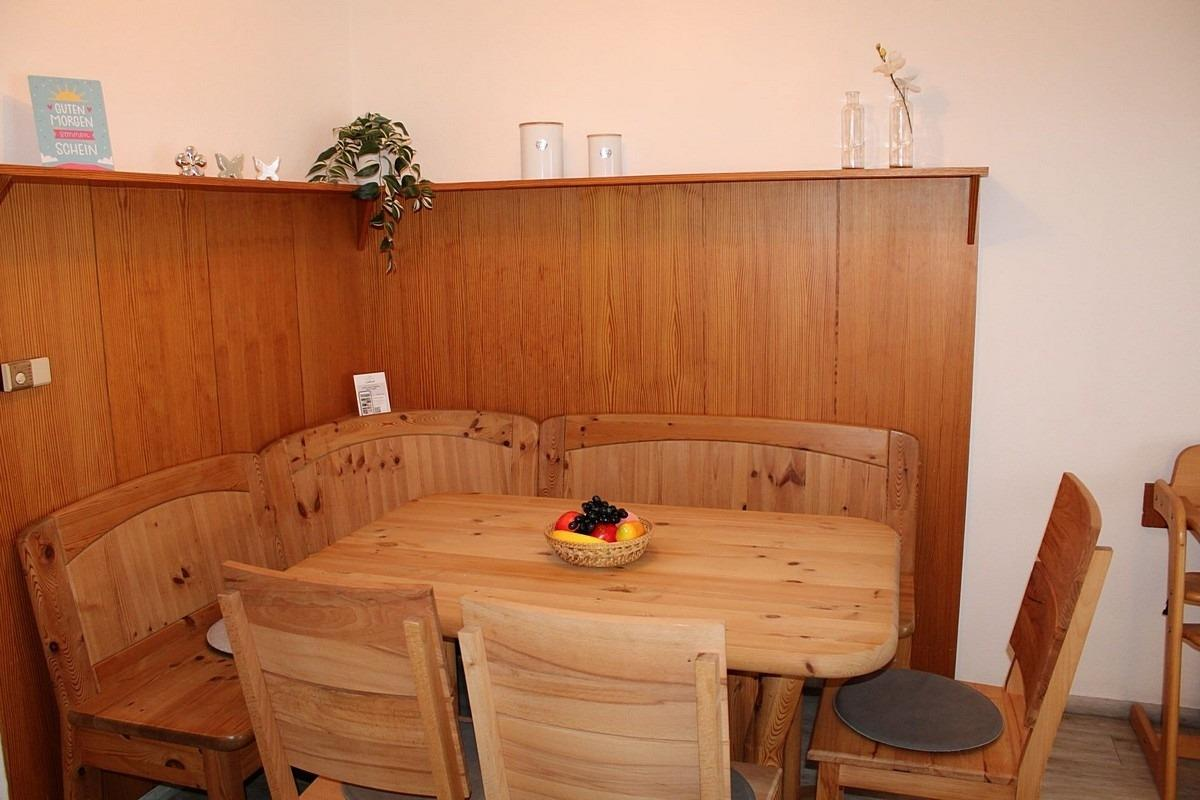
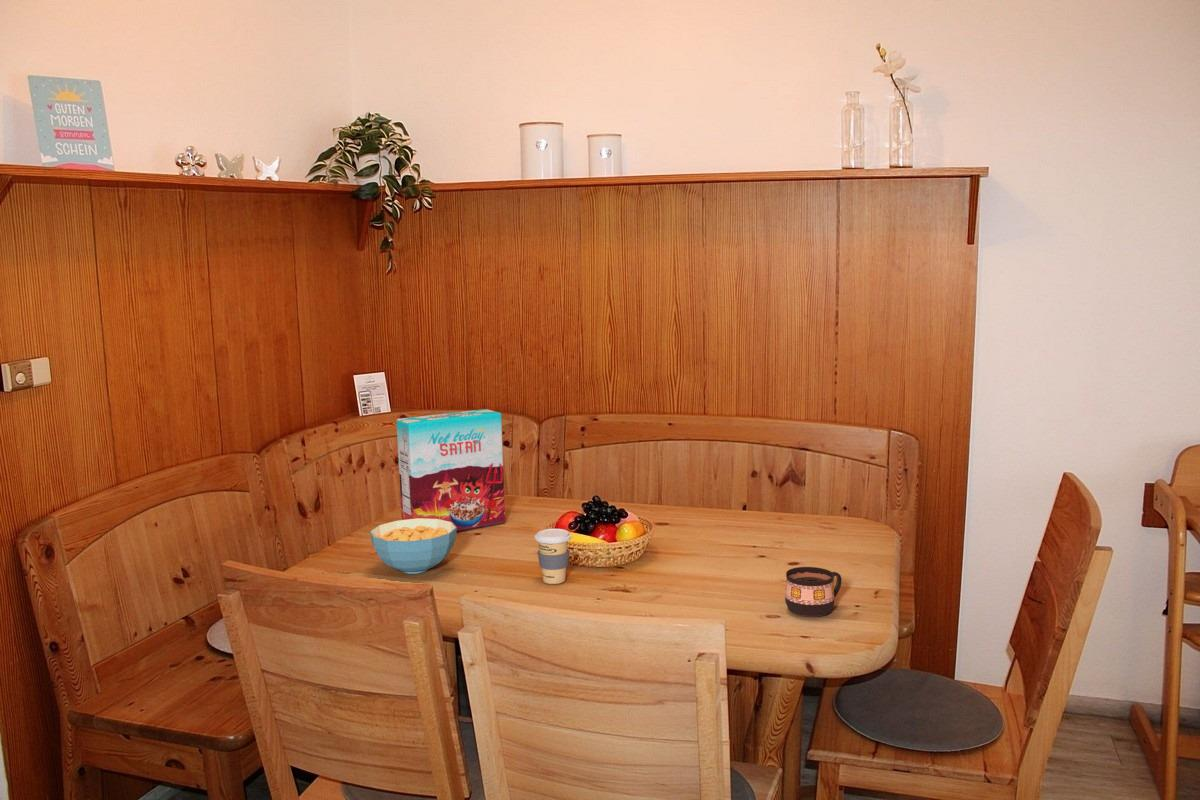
+ coffee cup (553, 556)
+ cup (812, 592)
+ cereal box (451, 471)
+ cereal bowl (414, 549)
